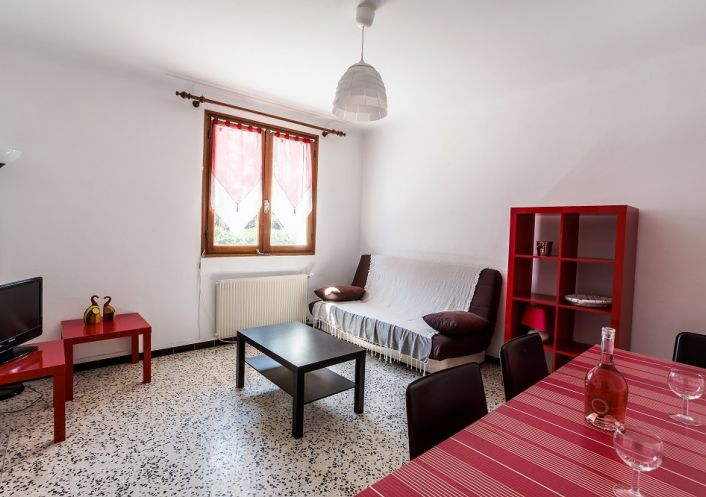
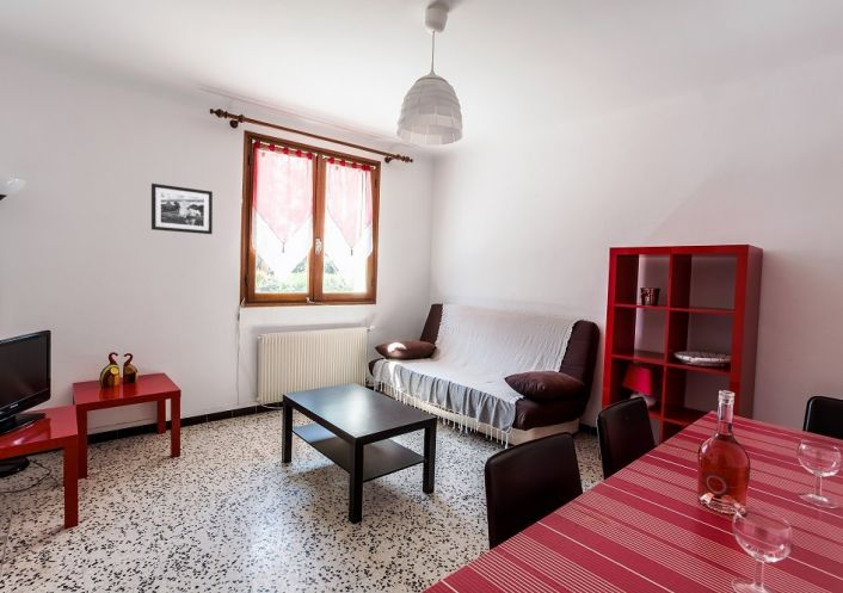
+ picture frame (183, 209)
